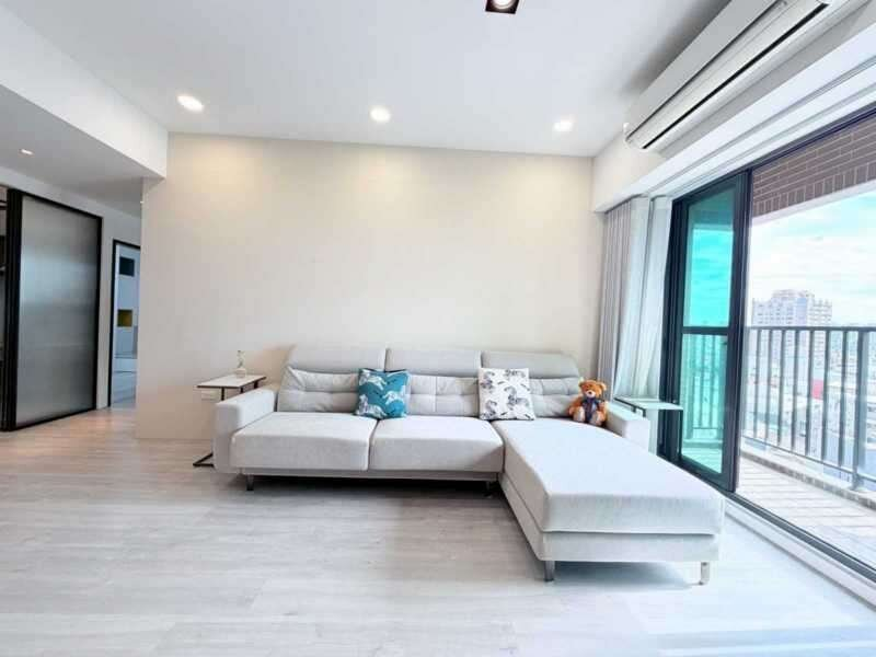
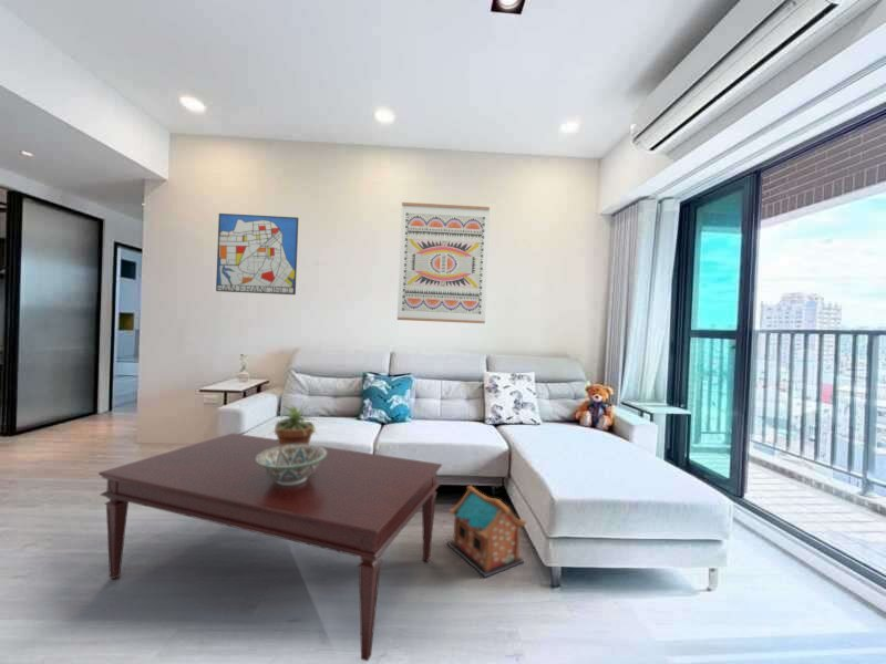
+ potted plant (296, 427)
+ decorative bowl (291, 466)
+ wall art (443, 263)
+ wall art (257, 253)
+ toy house (485, 523)
+ coffee table (281, 517)
